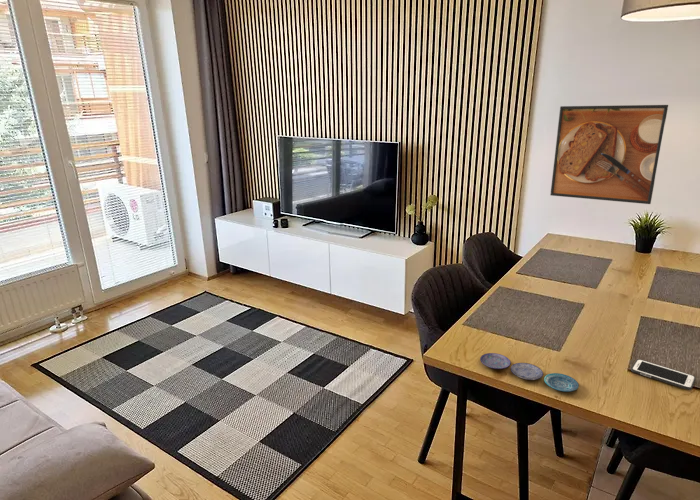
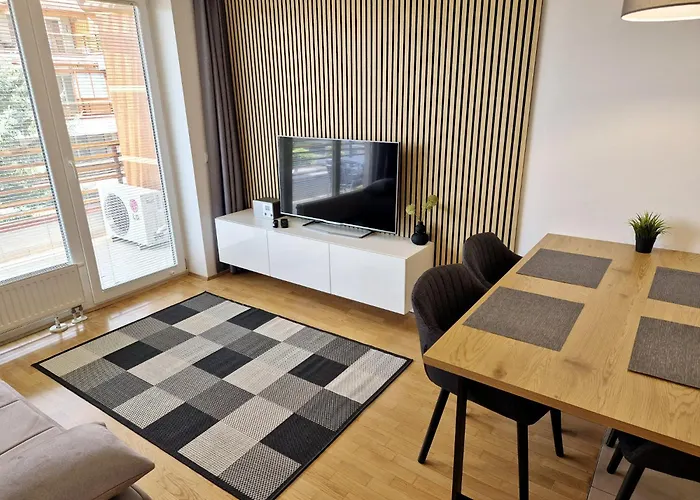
- plate (526, 372)
- cell phone (662, 373)
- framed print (604, 153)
